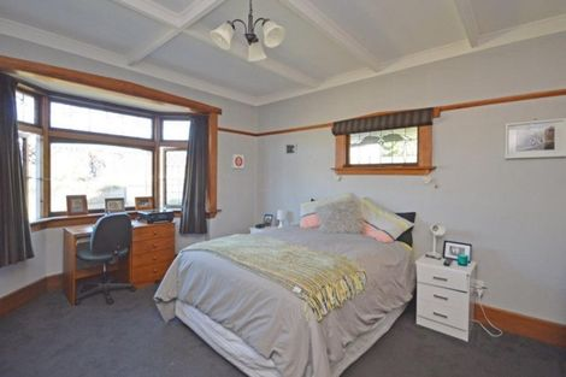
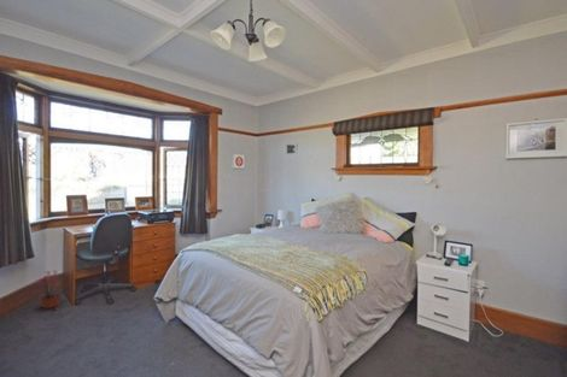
+ potted plant (52, 288)
